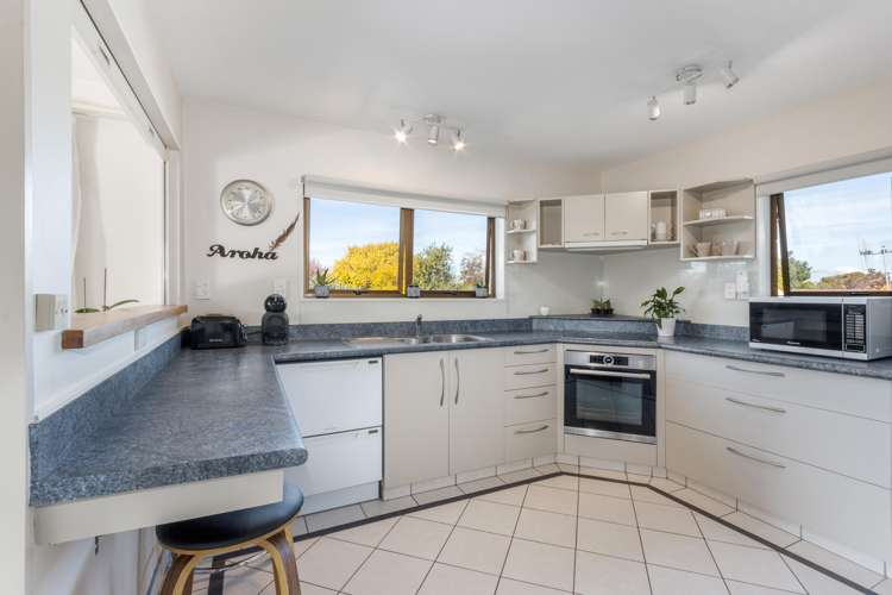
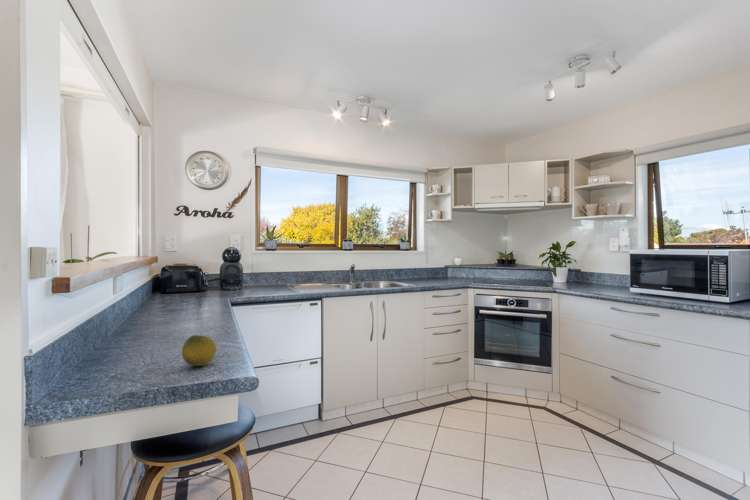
+ fruit (199, 350)
